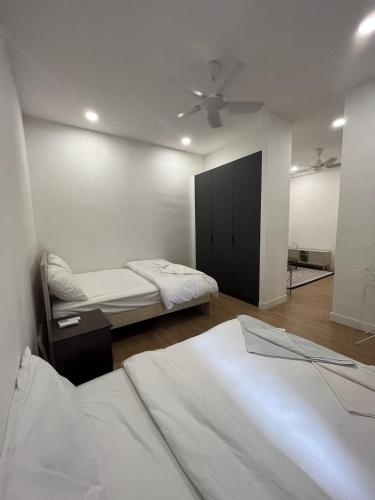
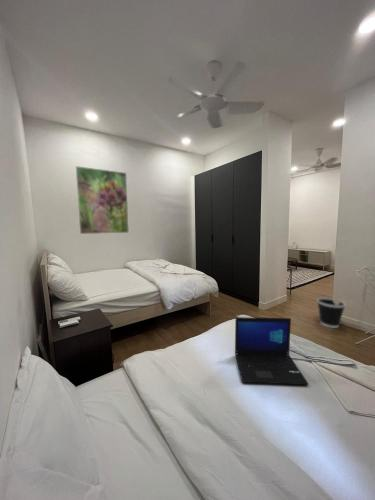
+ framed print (104, 202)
+ laptop (268, 347)
+ wastebasket (330, 313)
